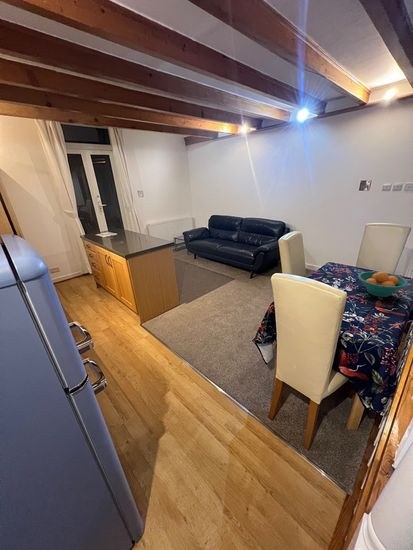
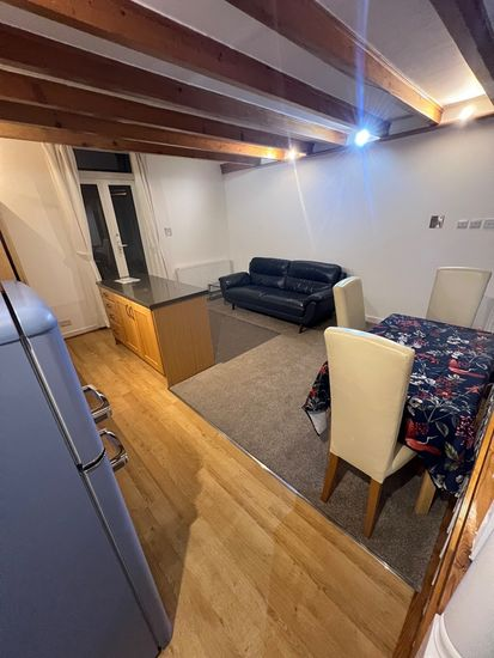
- fruit bowl (381, 282)
